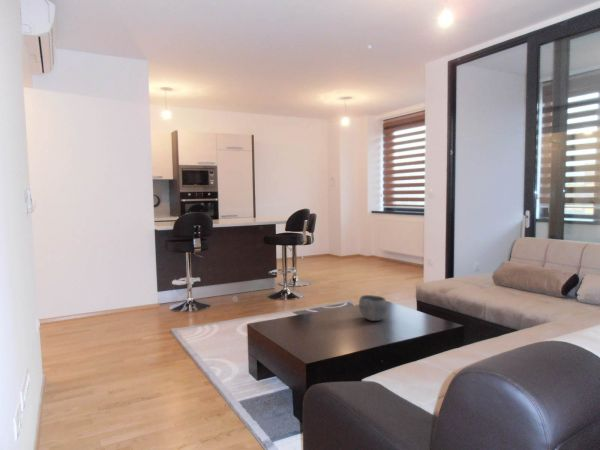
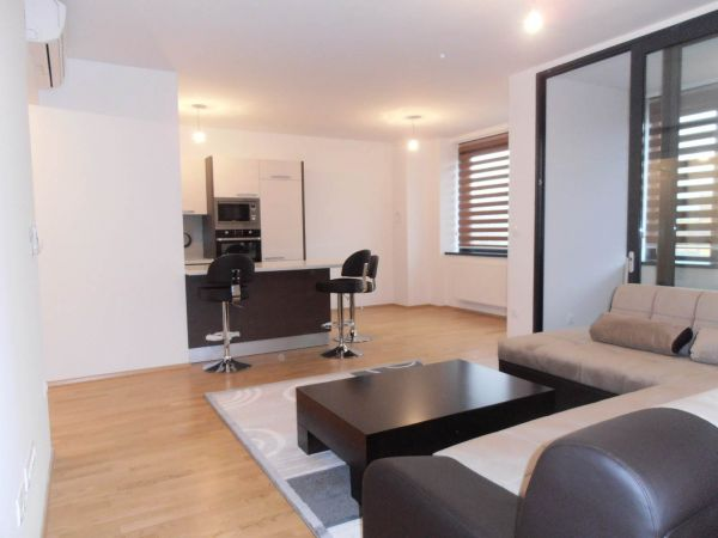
- bowl (372, 308)
